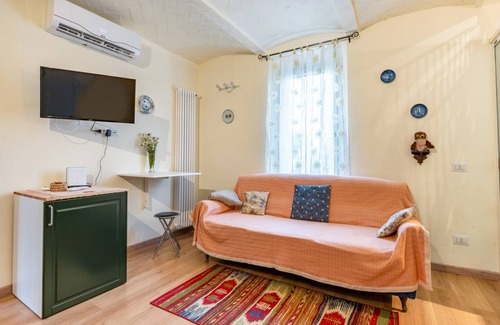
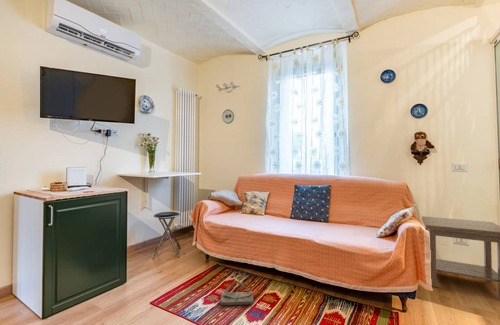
+ bag (236, 292)
+ side table (459, 262)
